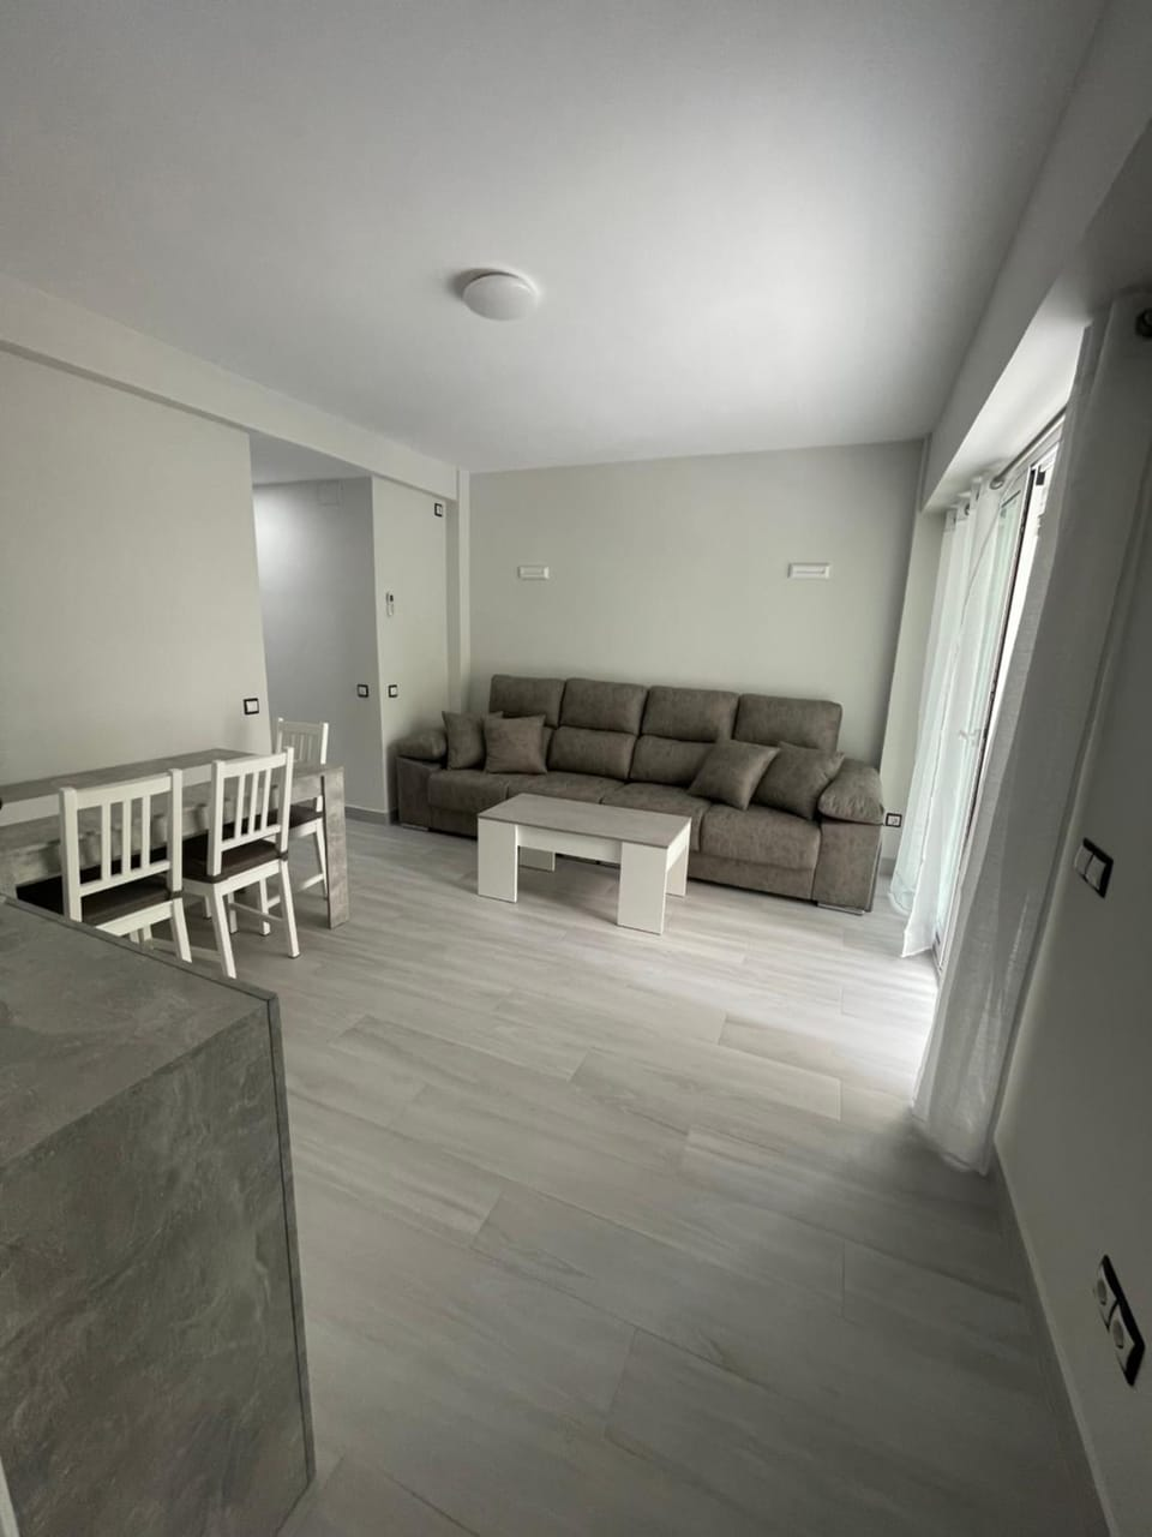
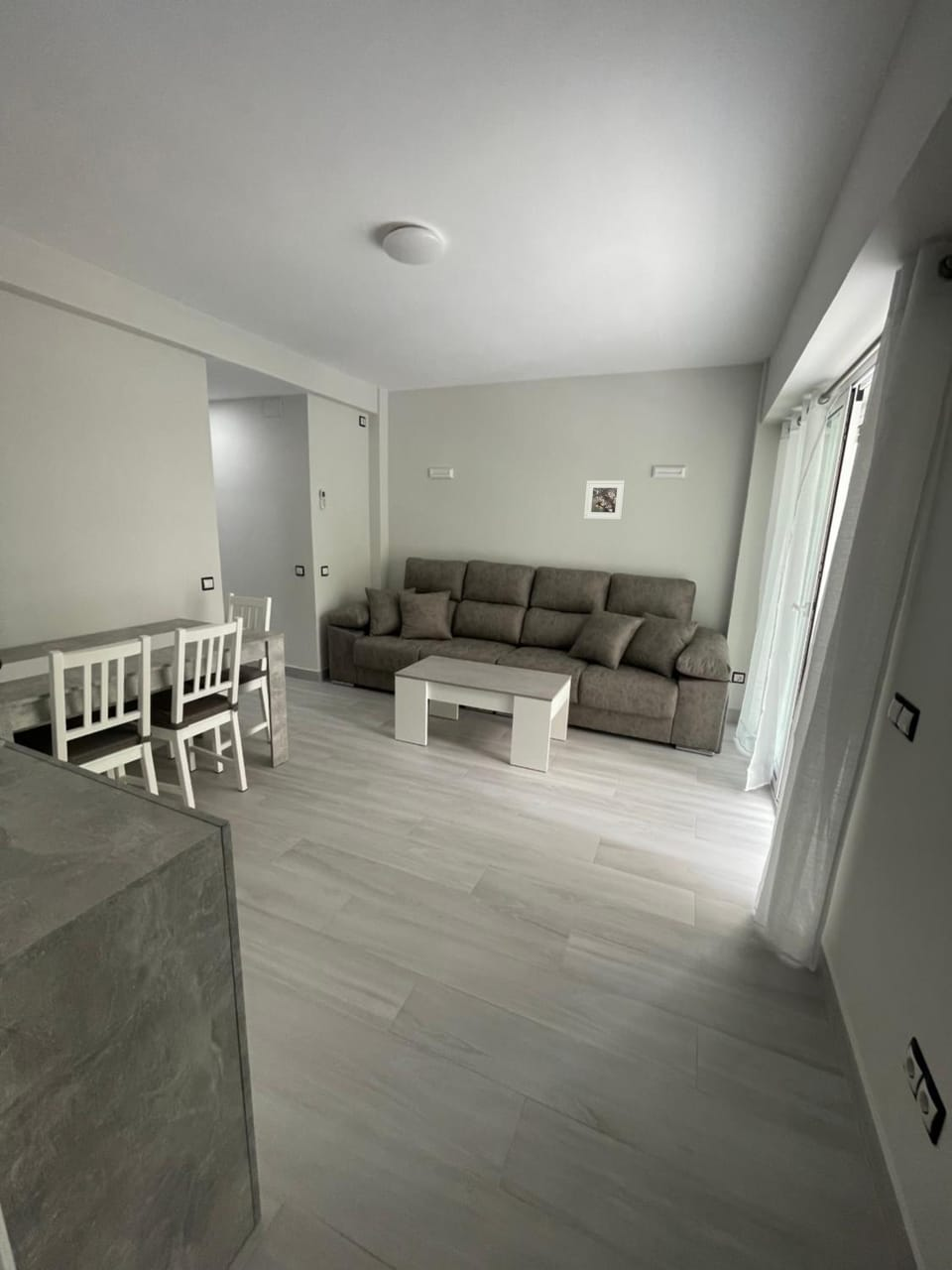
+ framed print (604, 500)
